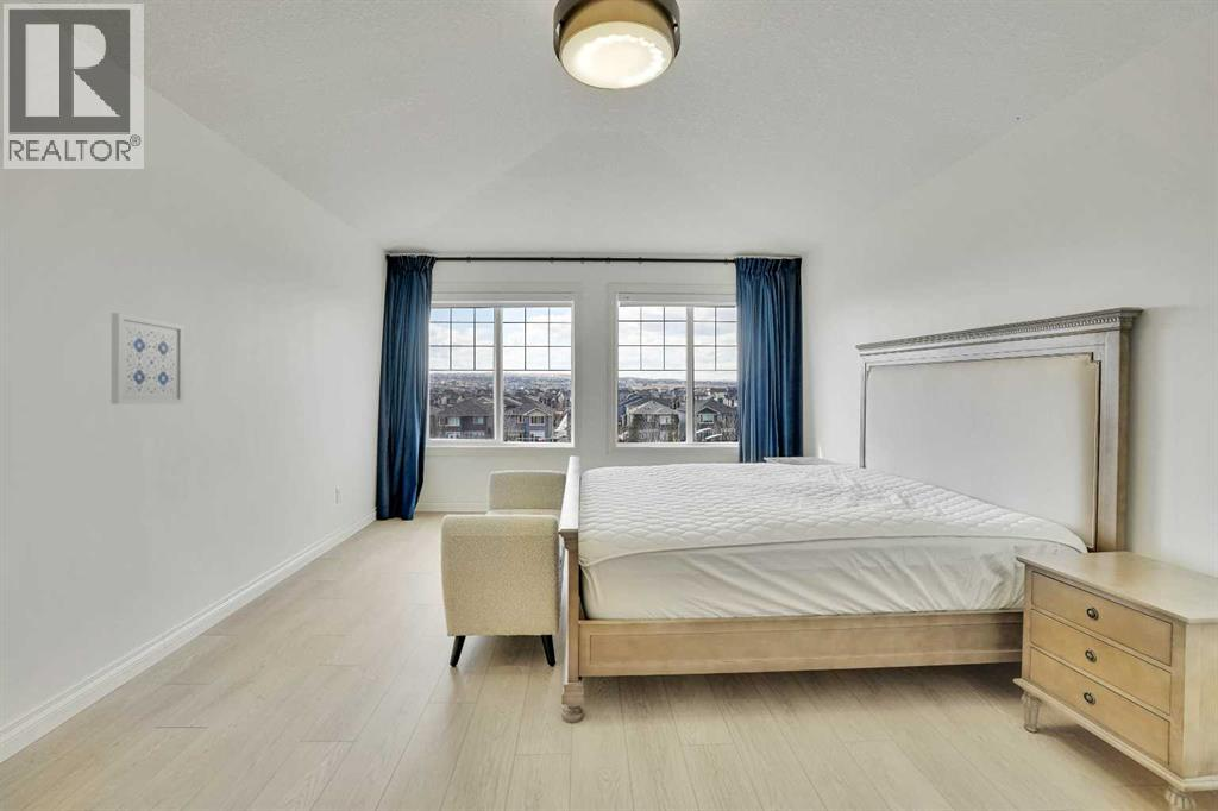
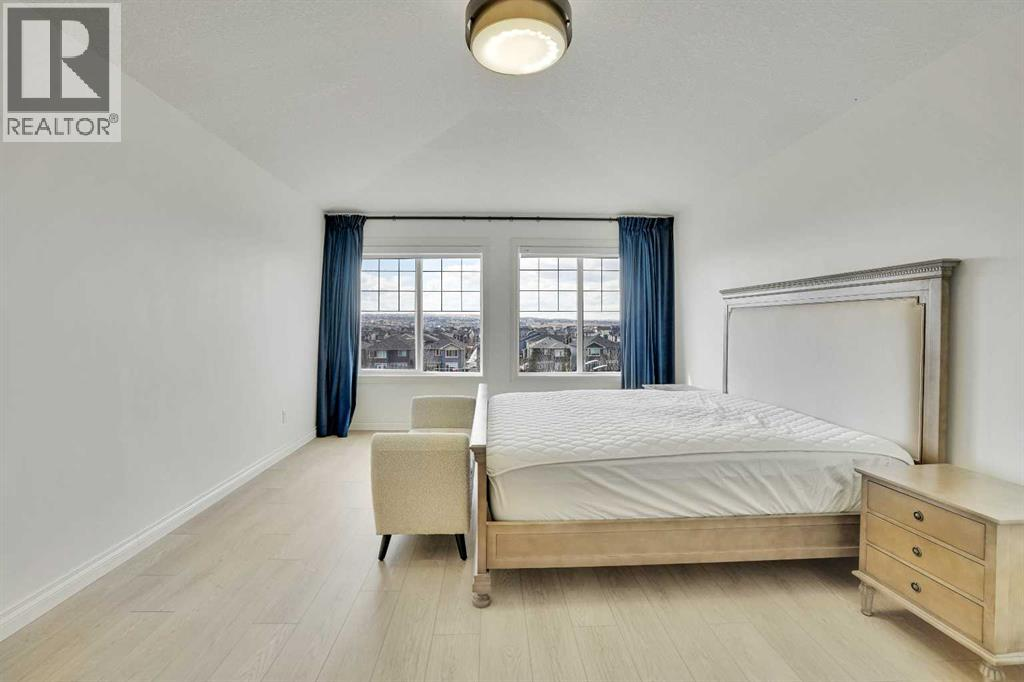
- wall art (150, 362)
